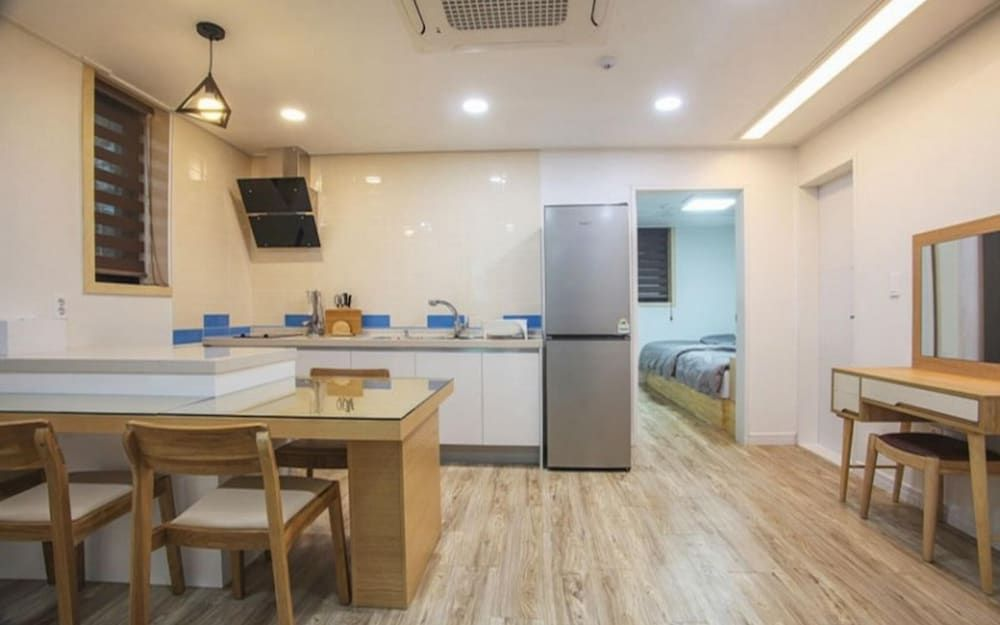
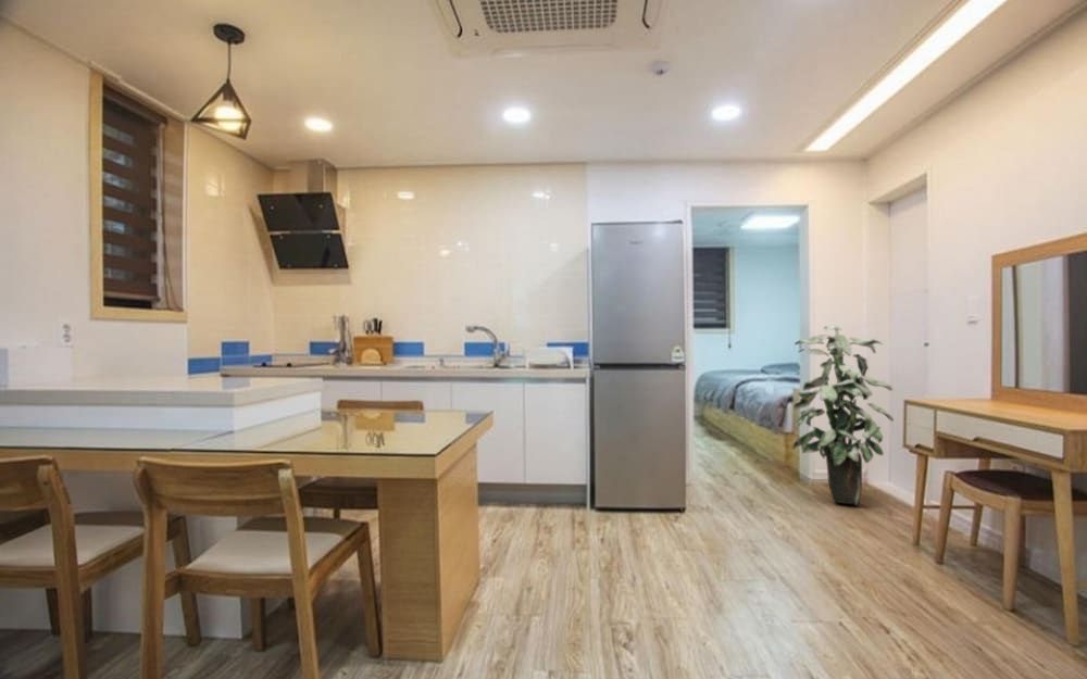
+ indoor plant (837, 412)
